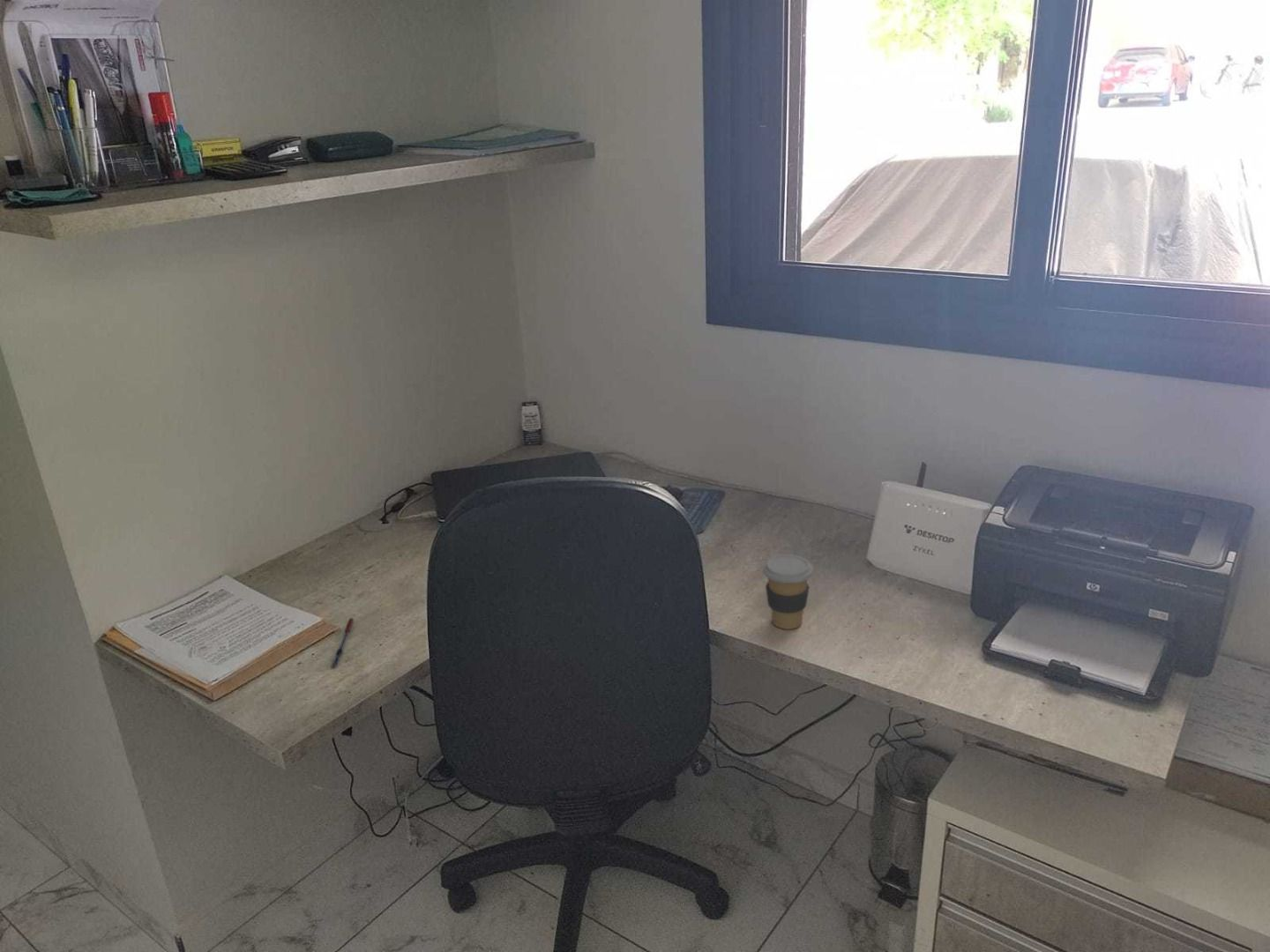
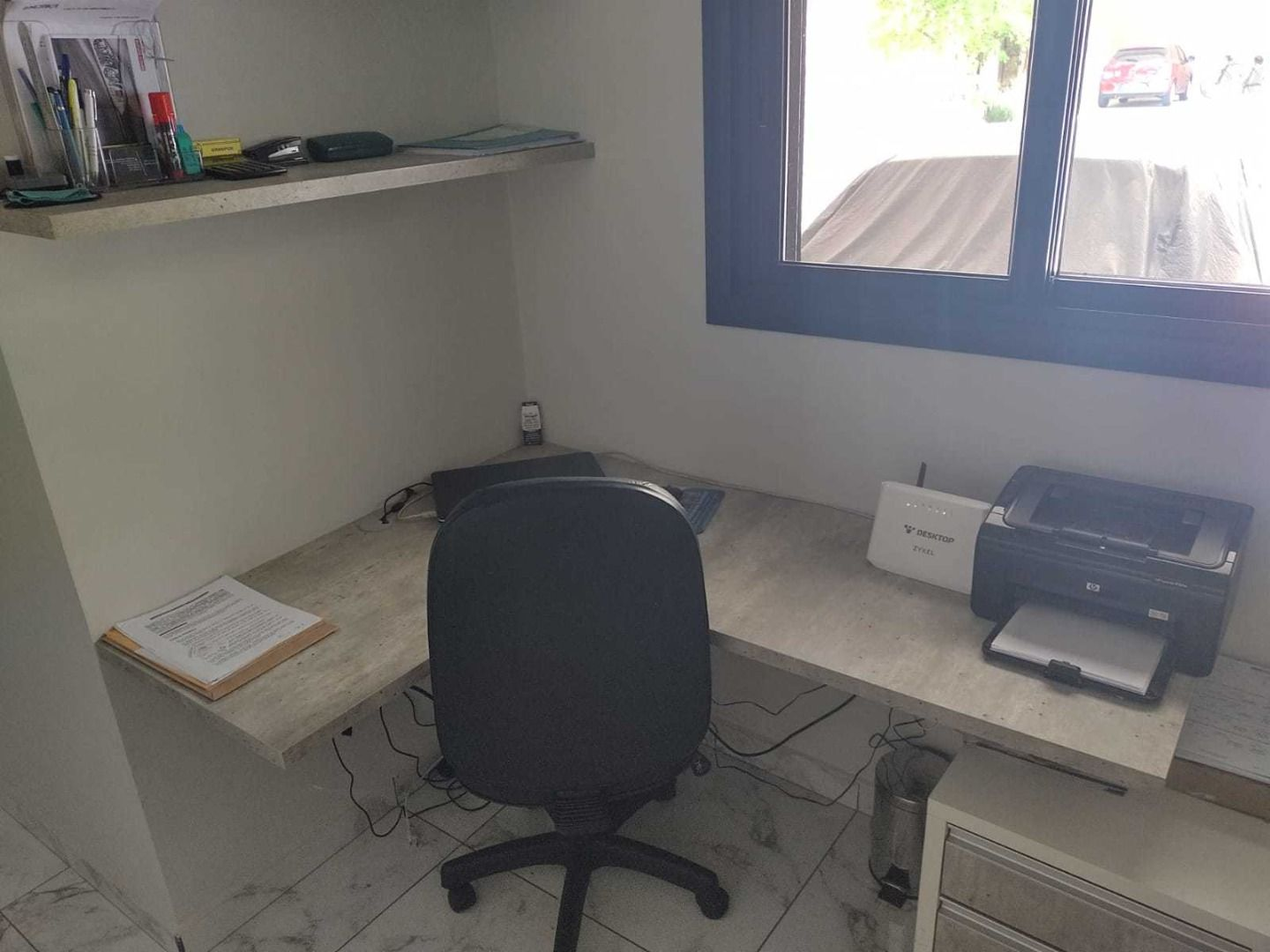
- coffee cup (787, 592)
- pen (342, 642)
